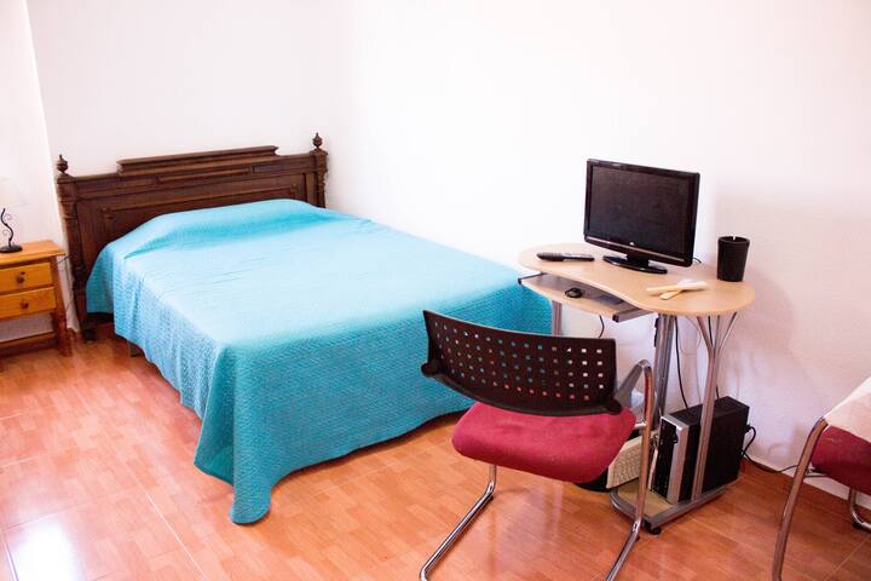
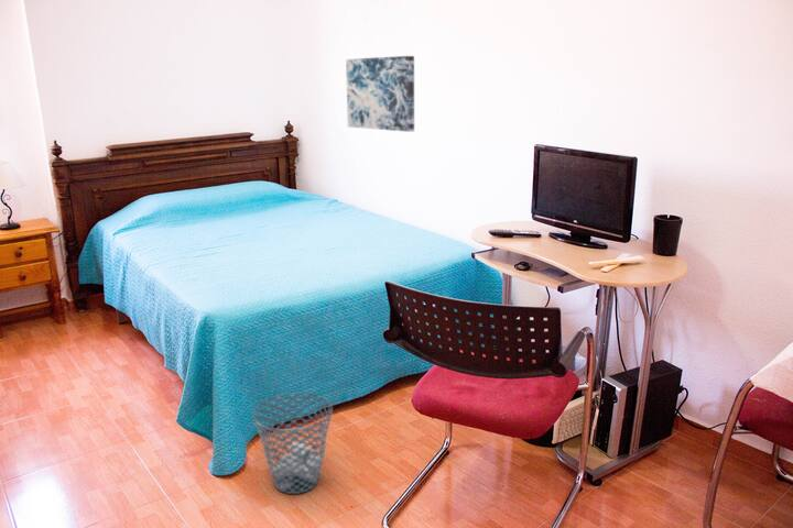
+ waste basket (294, 446)
+ wall art (379, 94)
